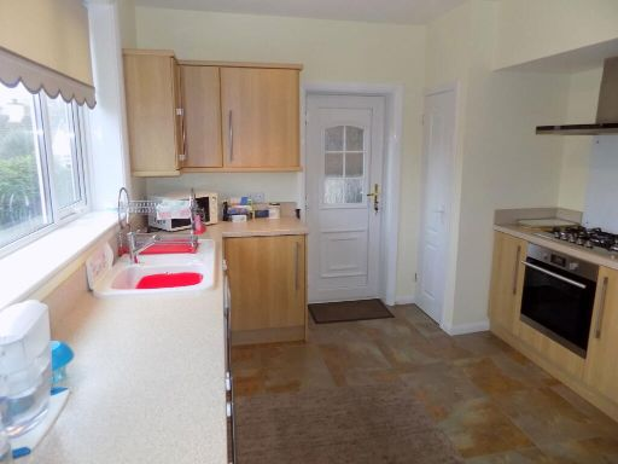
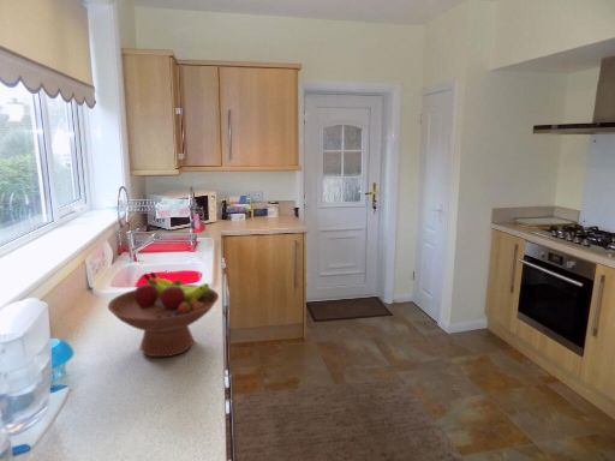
+ fruit bowl (166, 313)
